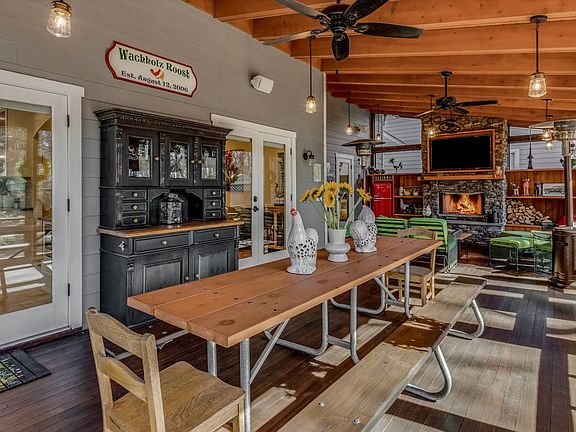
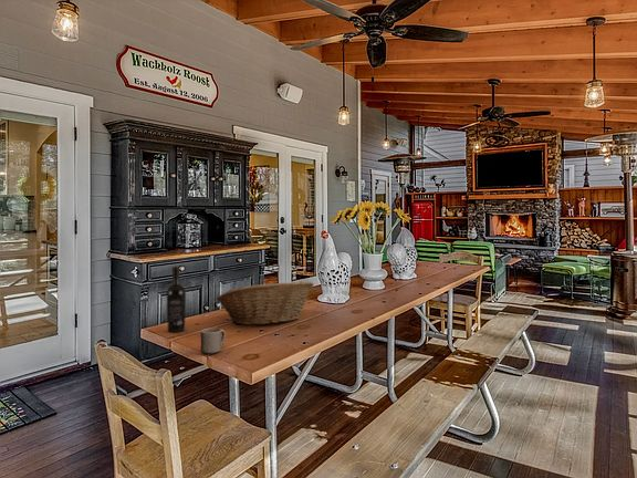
+ wine bottle (176, 298)
+ fruit basket (267, 299)
+ mug (215, 339)
